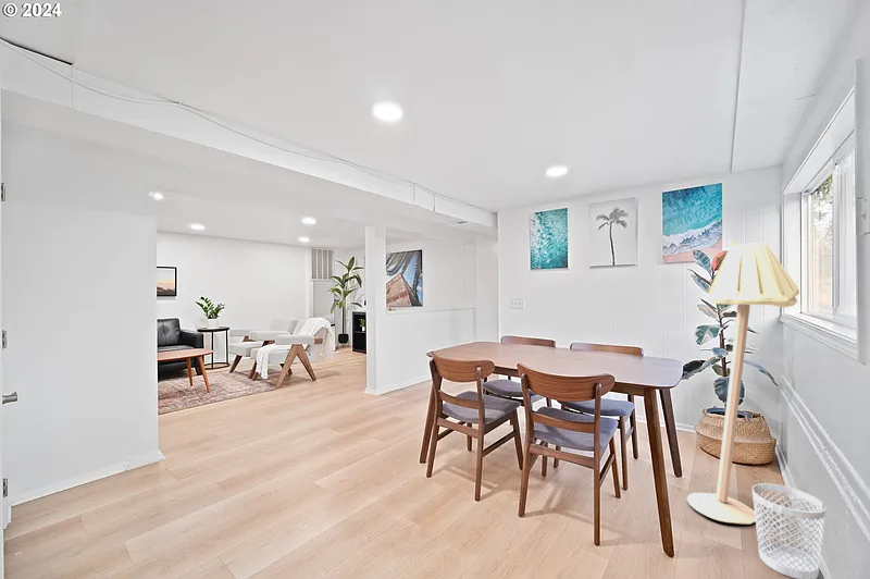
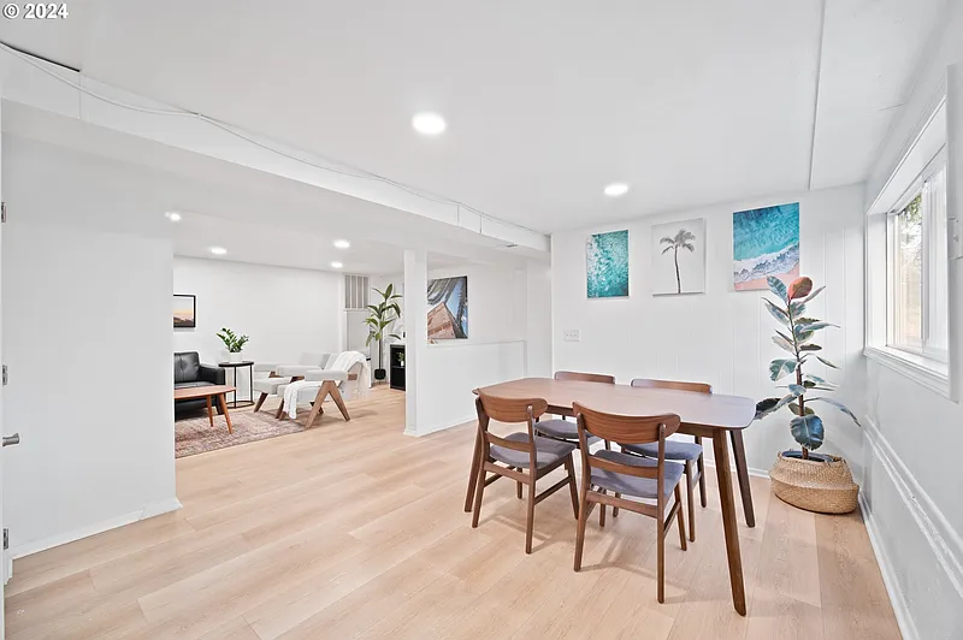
- wastebasket (787, 530)
- floor lamp (738, 377)
